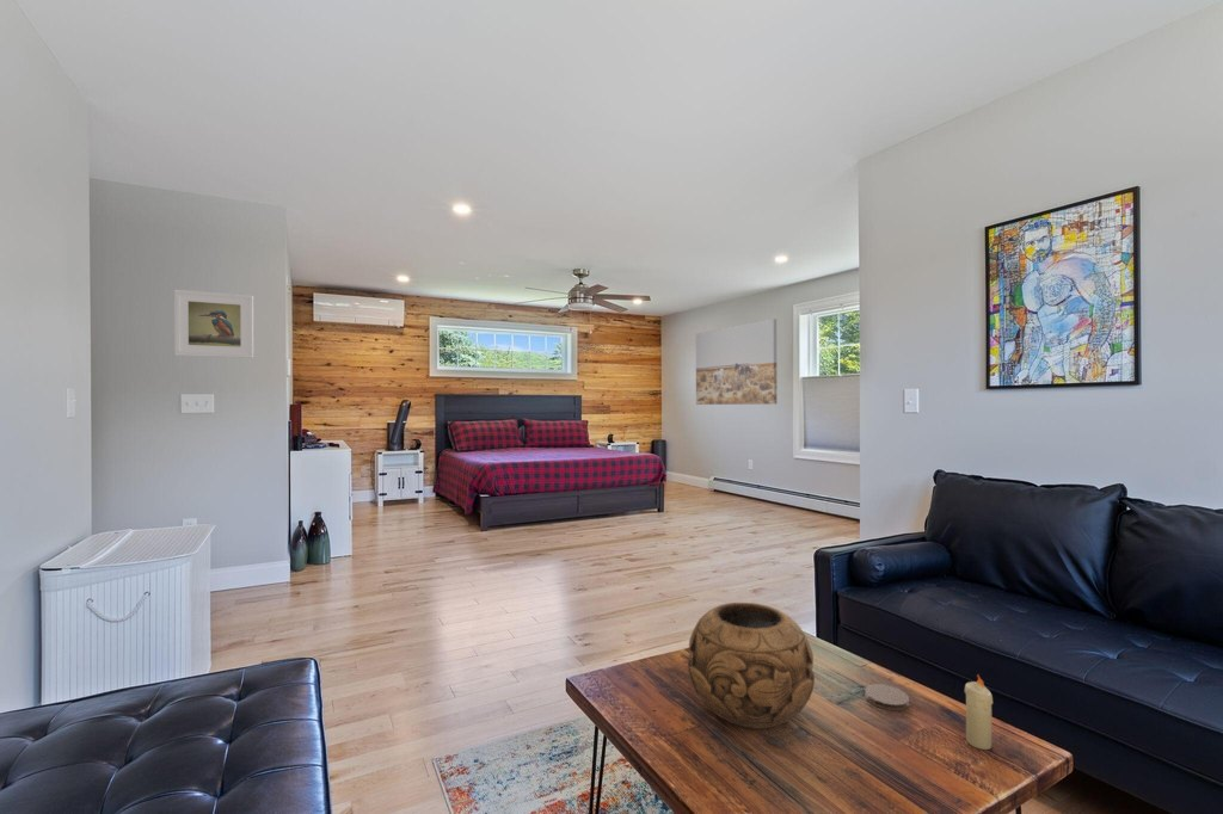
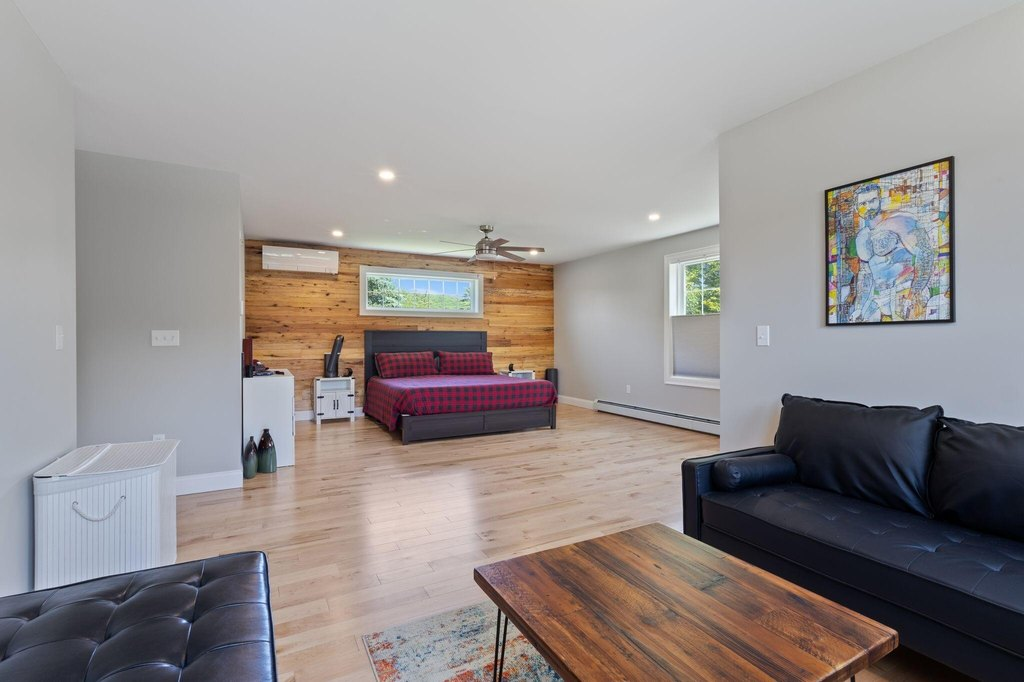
- coaster (886, 696)
- wall art (732, 365)
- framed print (215, 323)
- decorative bowl (749, 662)
- candle (978, 708)
